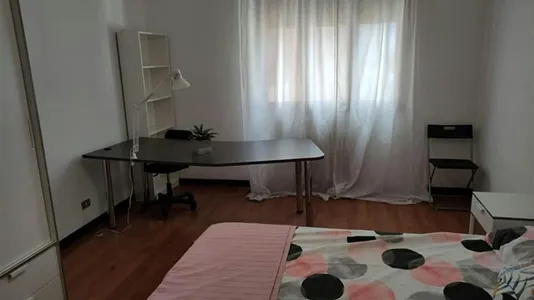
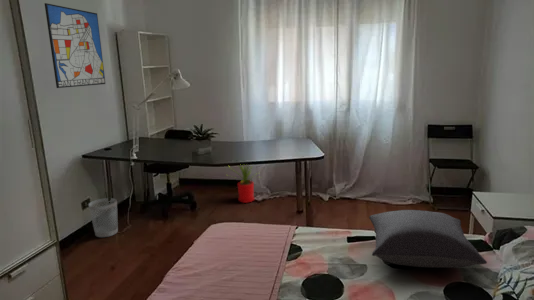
+ wall art (78, 48)
+ wastebasket (104, 217)
+ pillow (420, 237)
+ house plant (245, 171)
